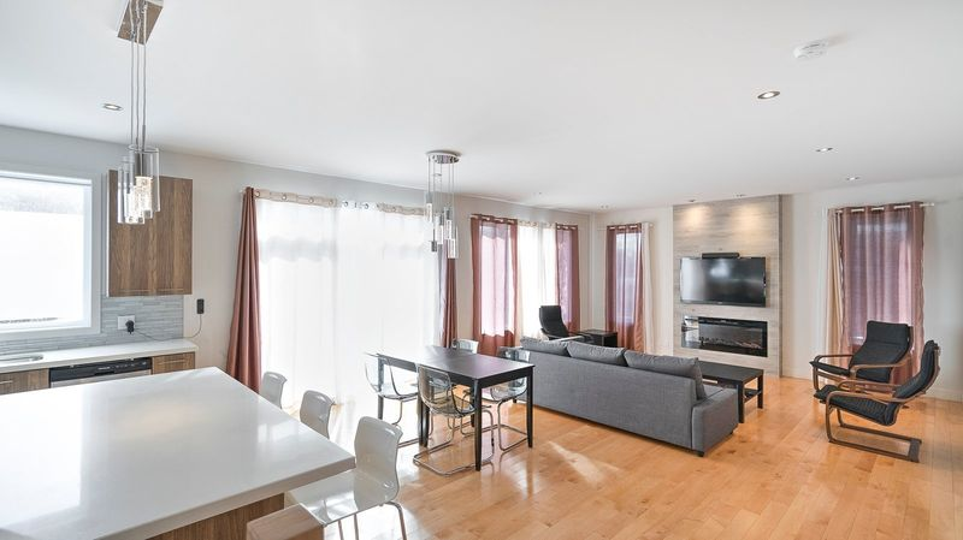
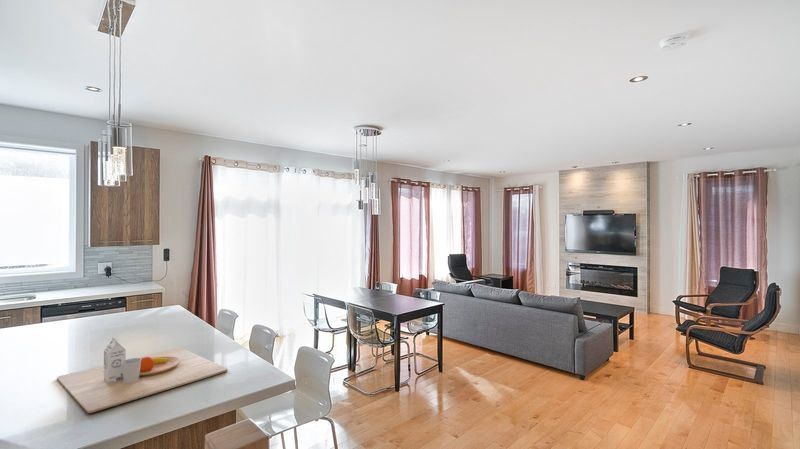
+ cutting board (144, 356)
